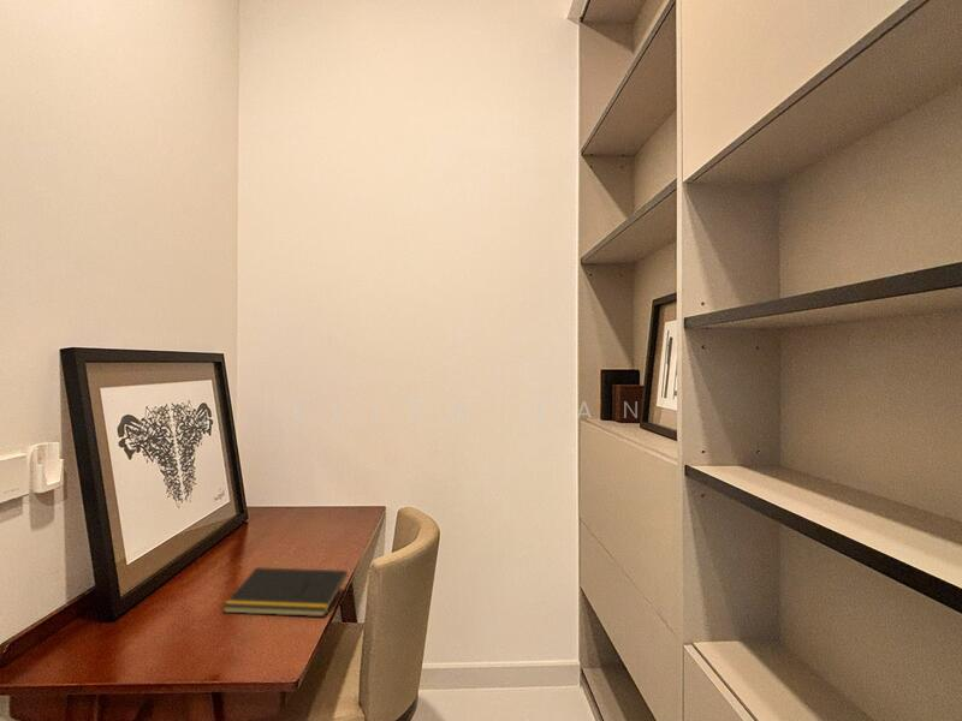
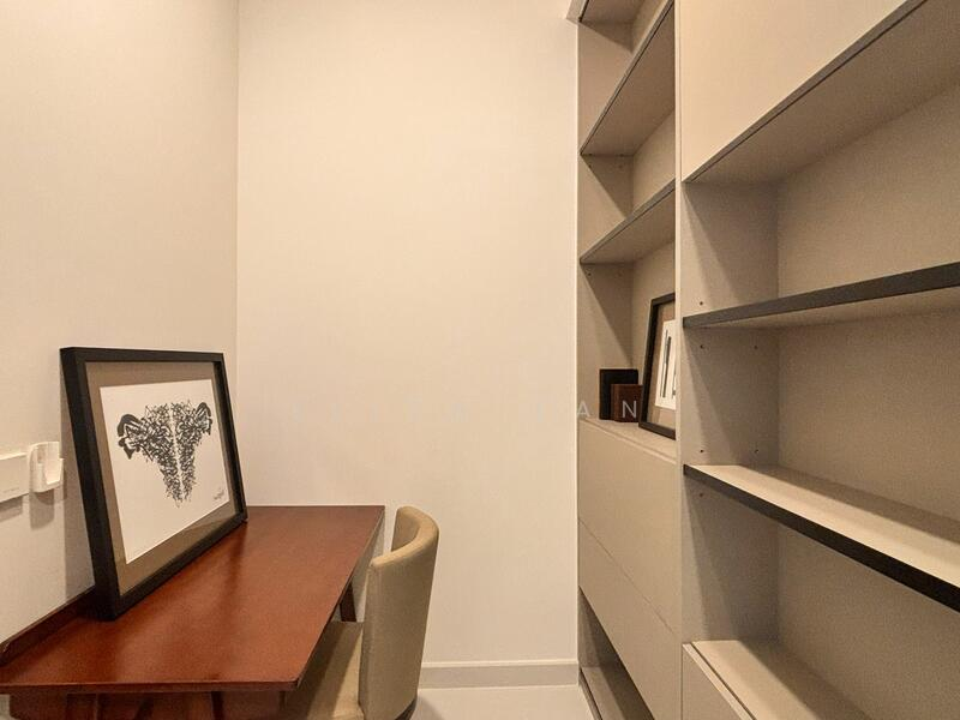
- notepad (287, 590)
